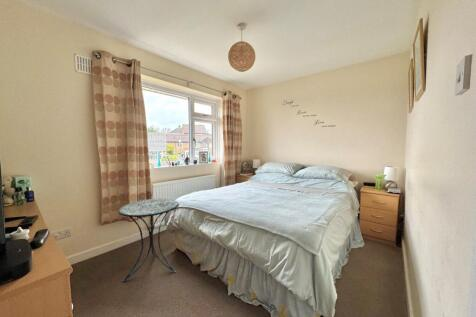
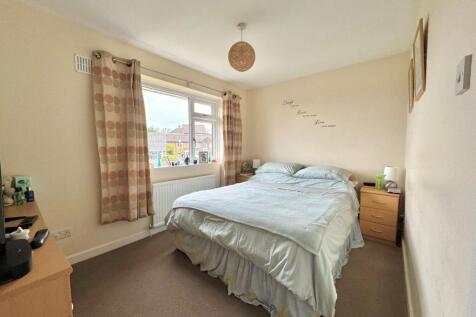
- side table (151, 237)
